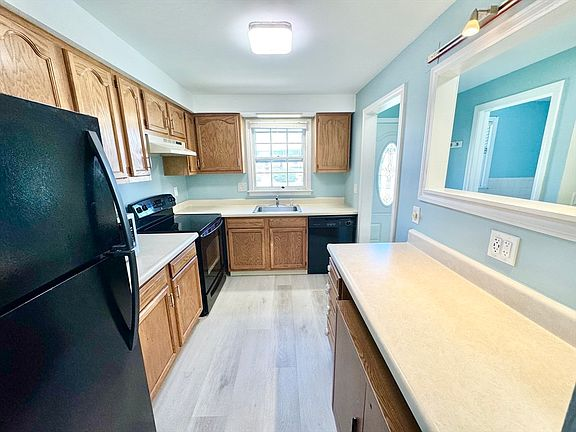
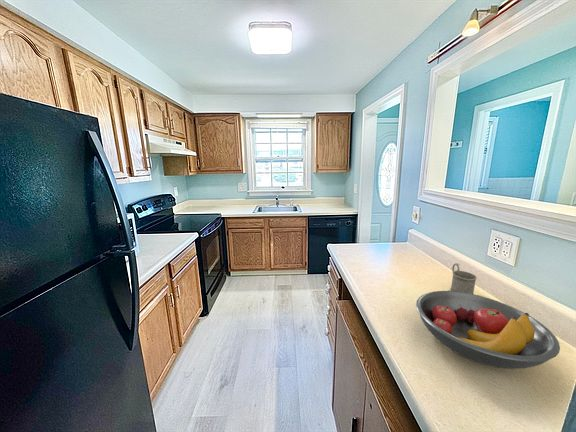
+ mug (460, 280)
+ fruit bowl (476, 327)
